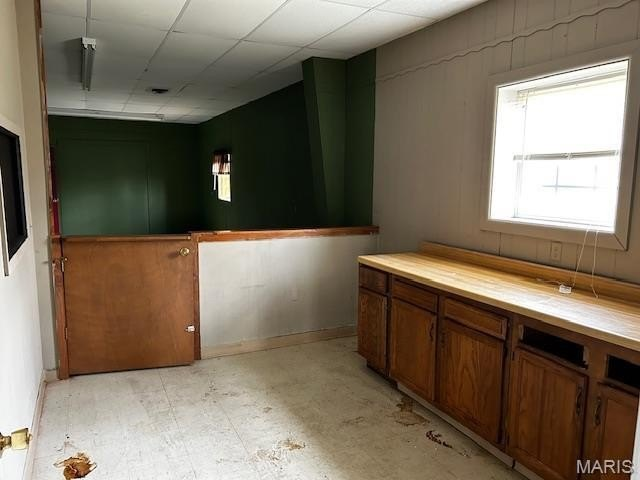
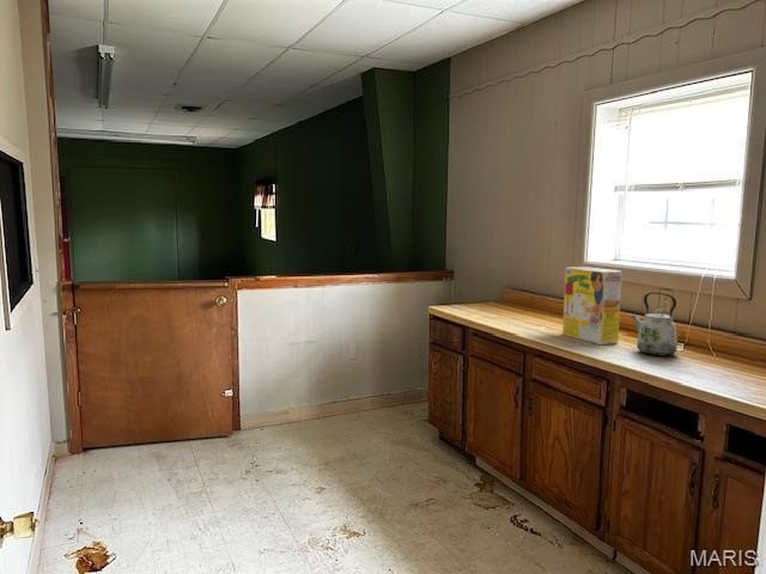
+ kettle (652, 322)
+ cereal box (590, 304)
